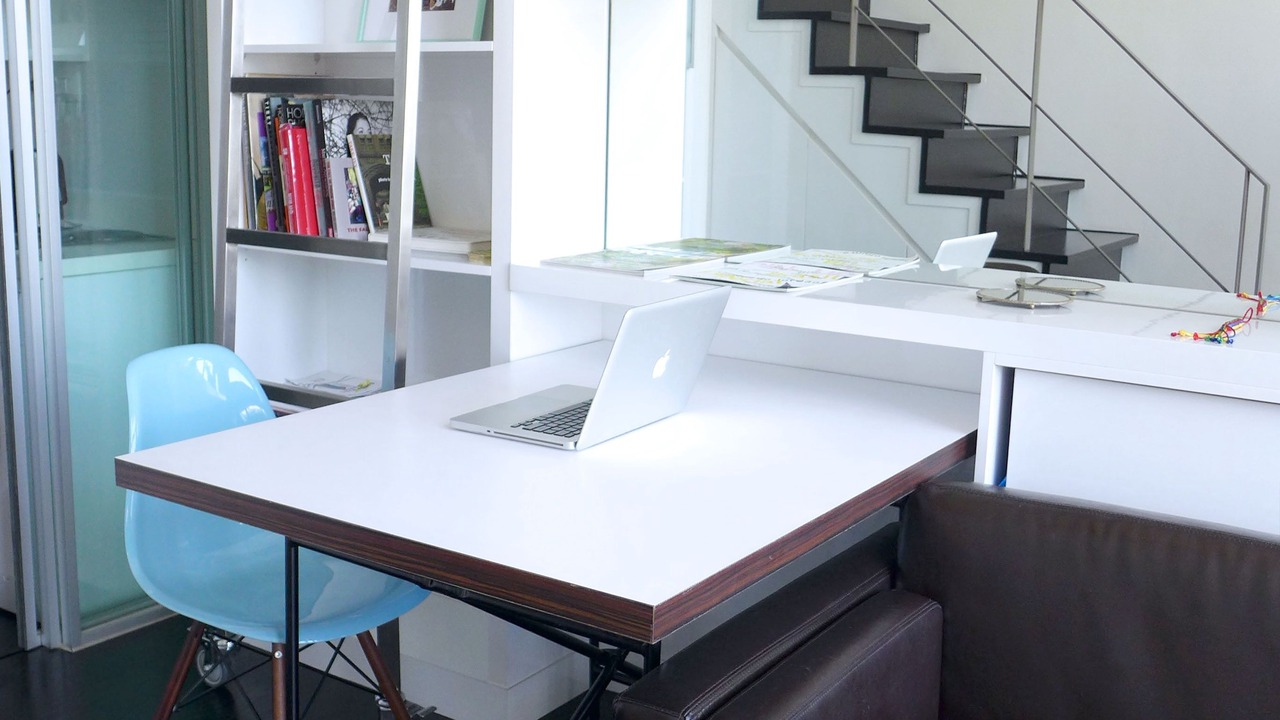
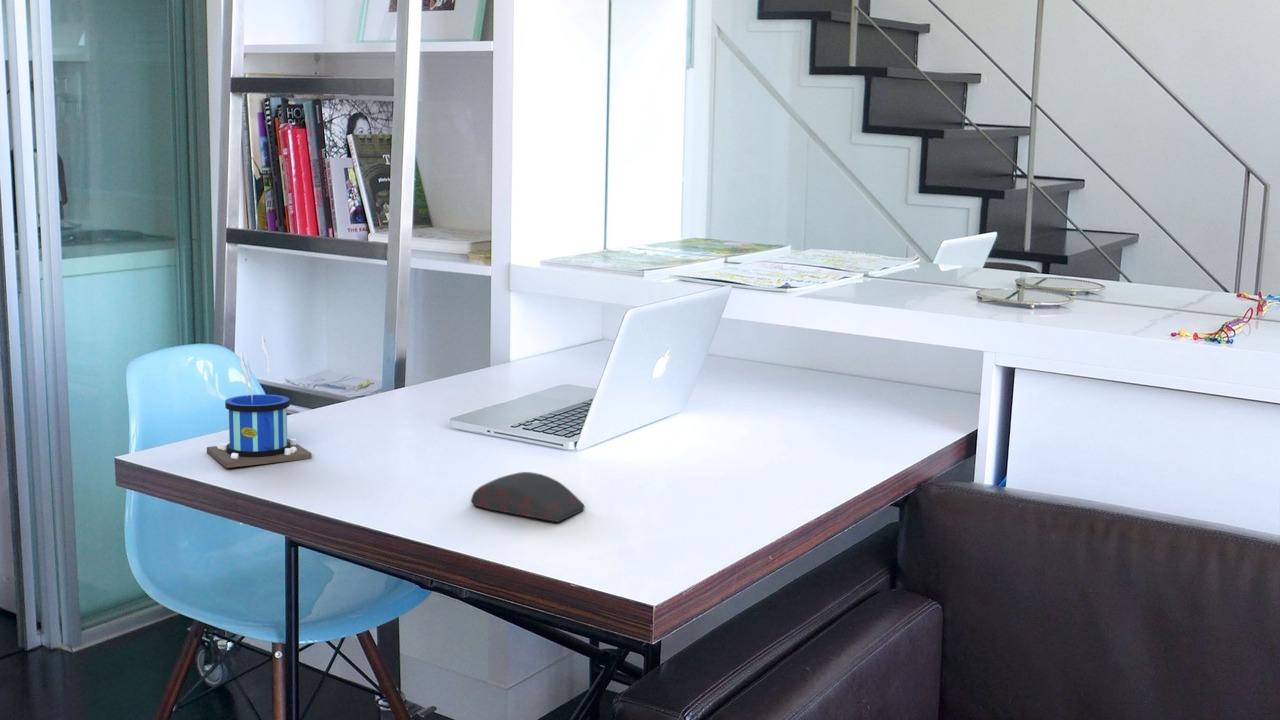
+ mug (259, 395)
+ computer mouse (526, 493)
